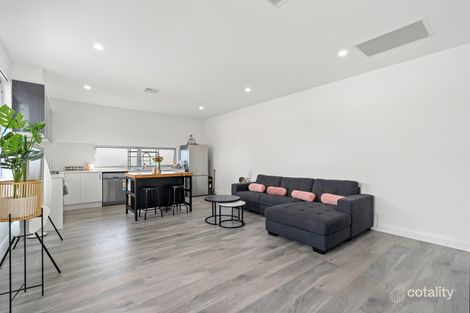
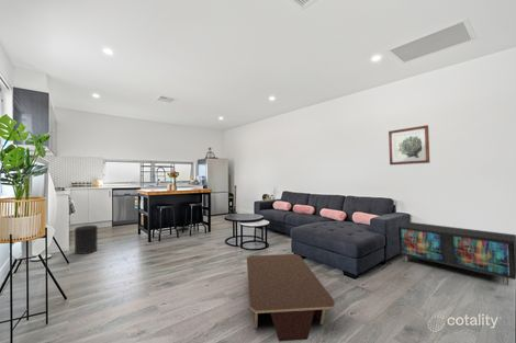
+ trash can (86, 239)
+ storage cabinet (452, 248)
+ coffee table (281, 288)
+ wall art (407, 146)
